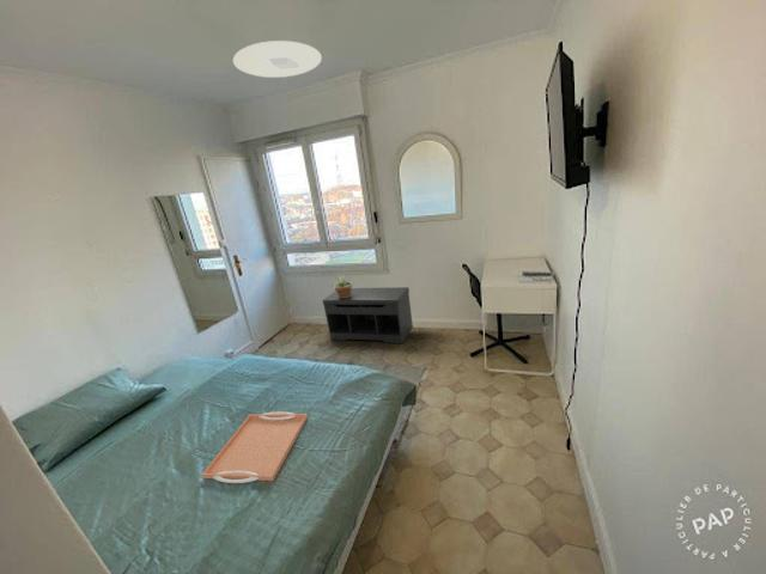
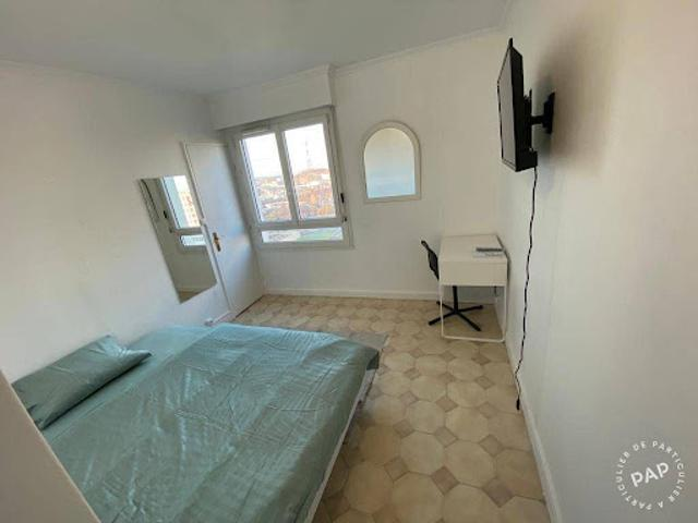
- ceiling light (278, 56)
- serving tray (260, 442)
- bench (369, 313)
- potted plant (342, 285)
